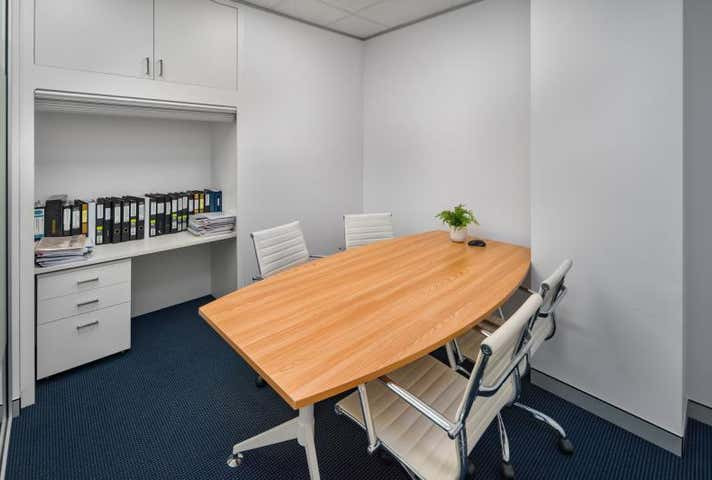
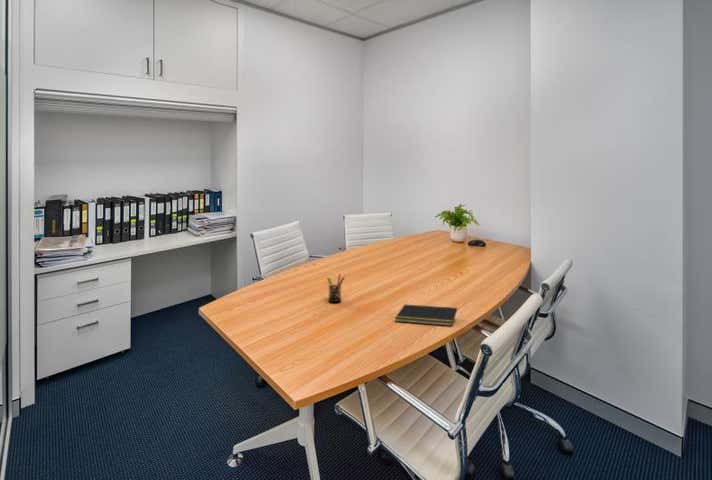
+ notepad (426, 314)
+ pen holder (334, 286)
